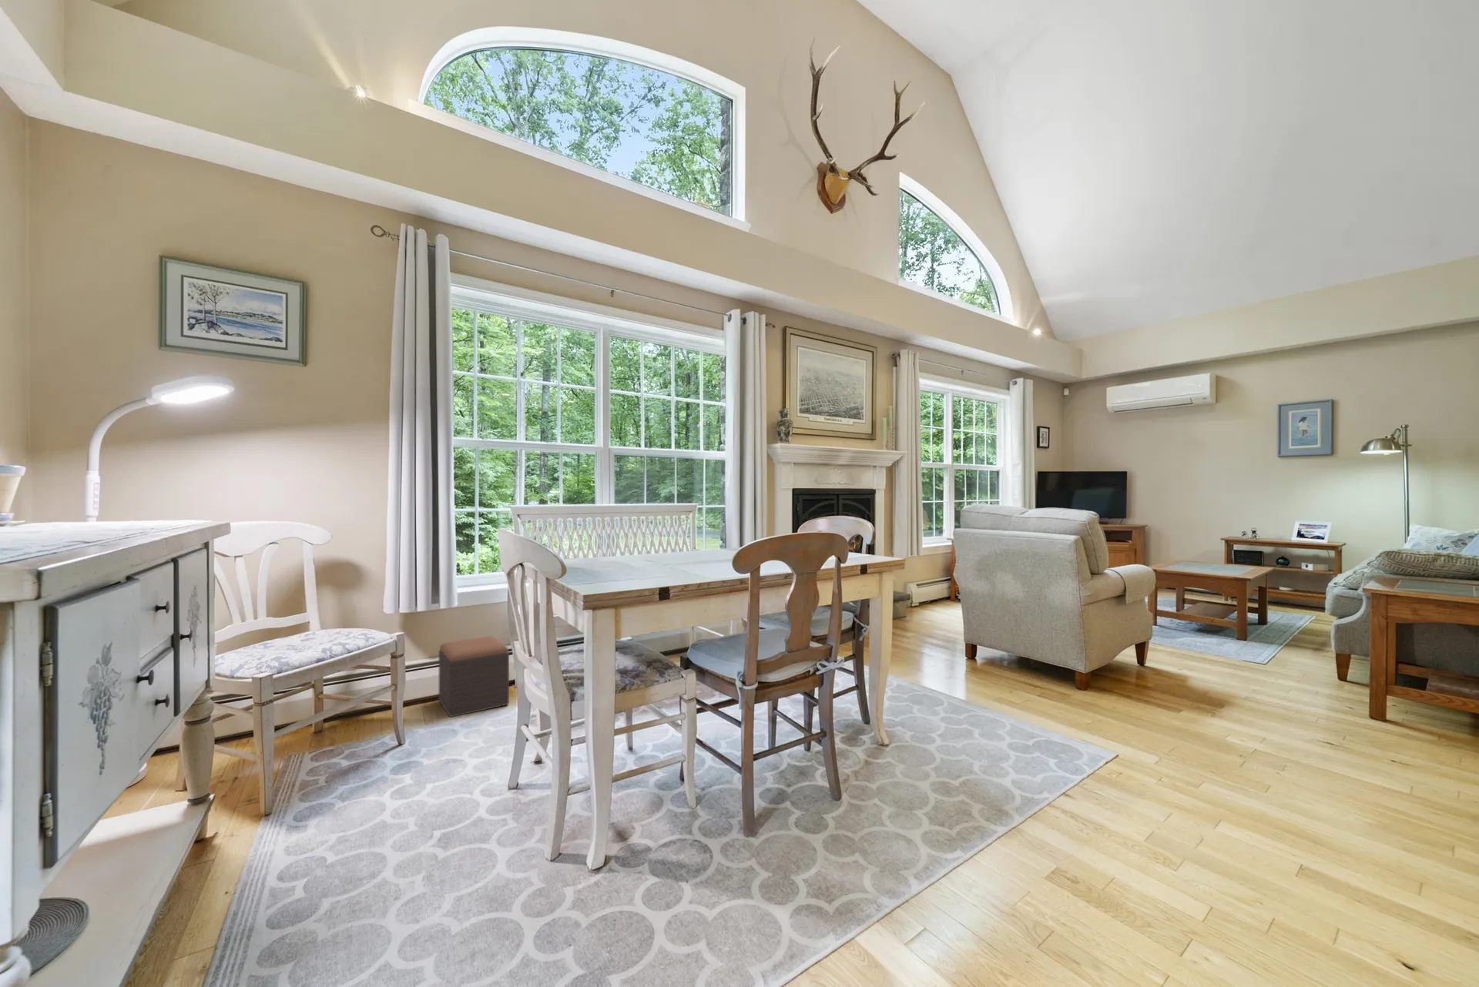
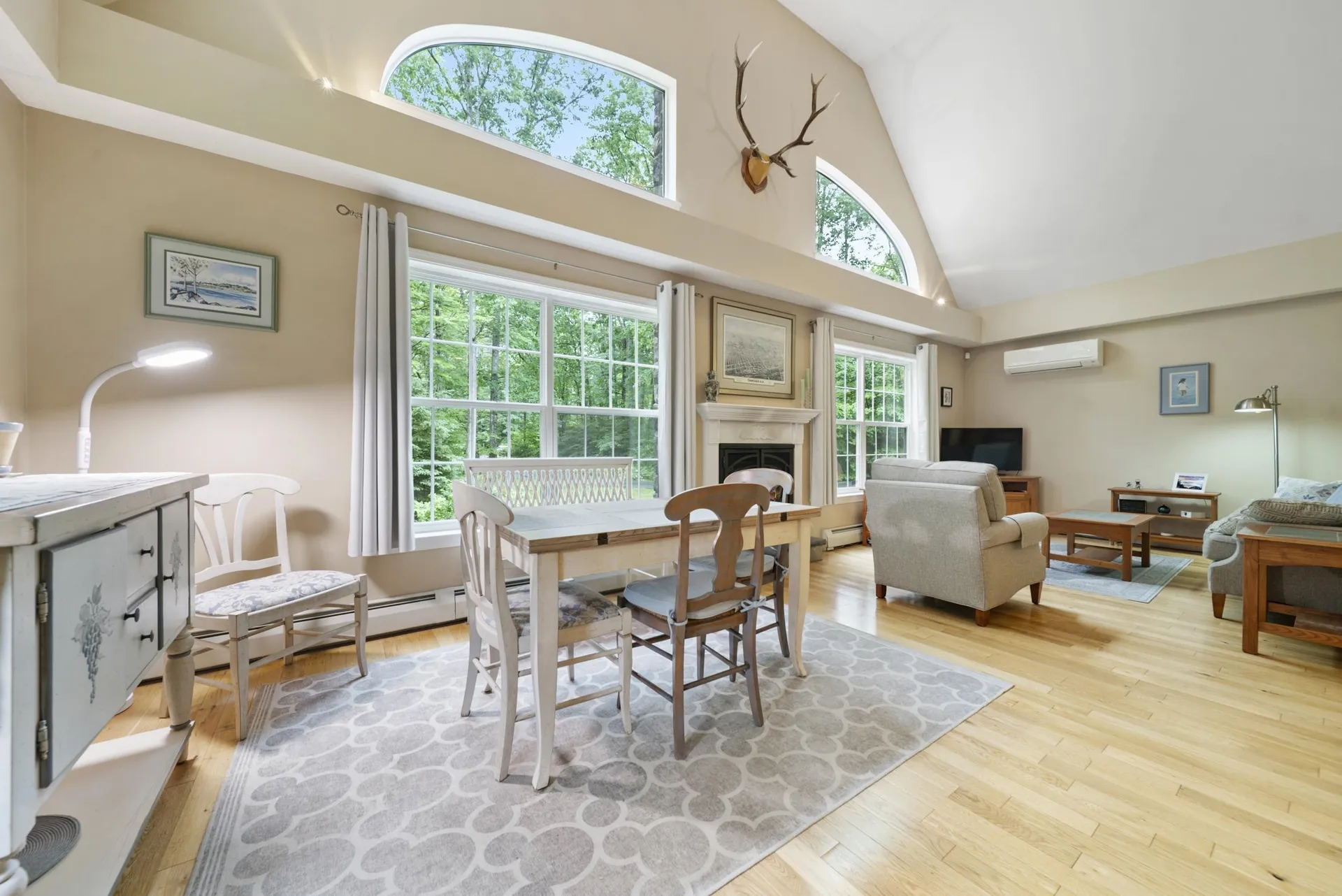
- footstool (473, 673)
